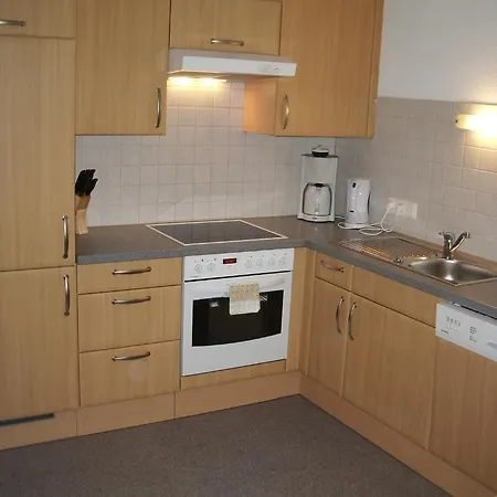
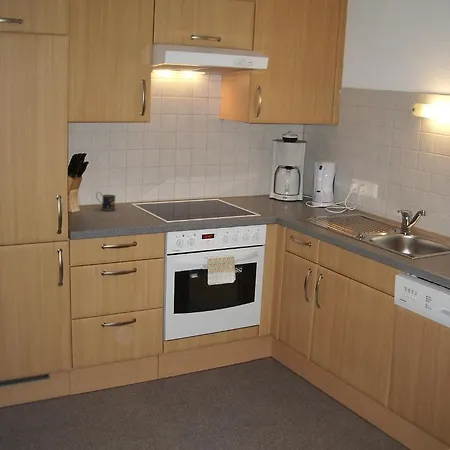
+ mug (105, 200)
